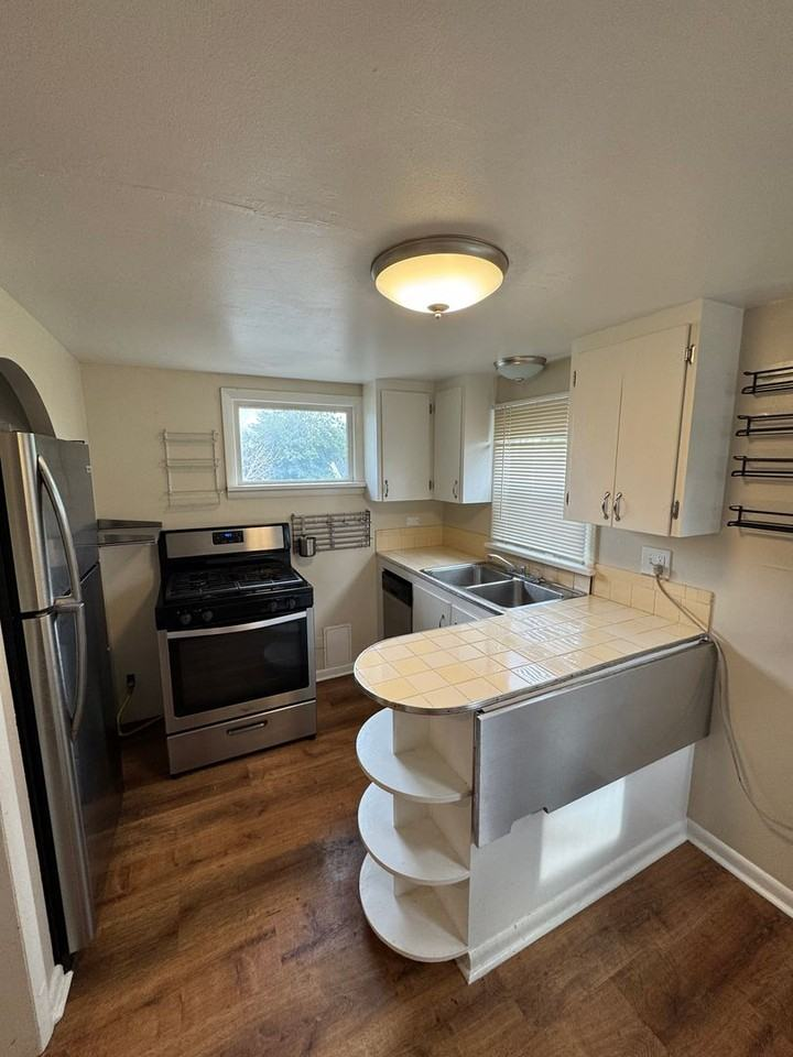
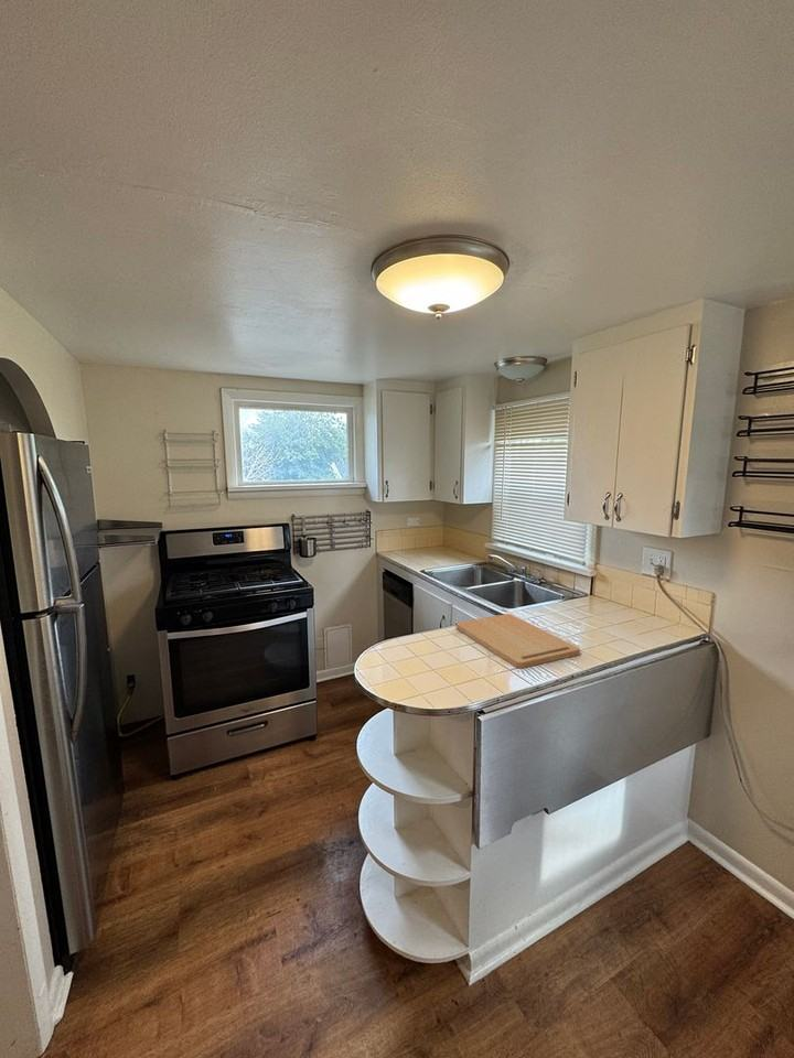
+ cutting board (513, 637)
